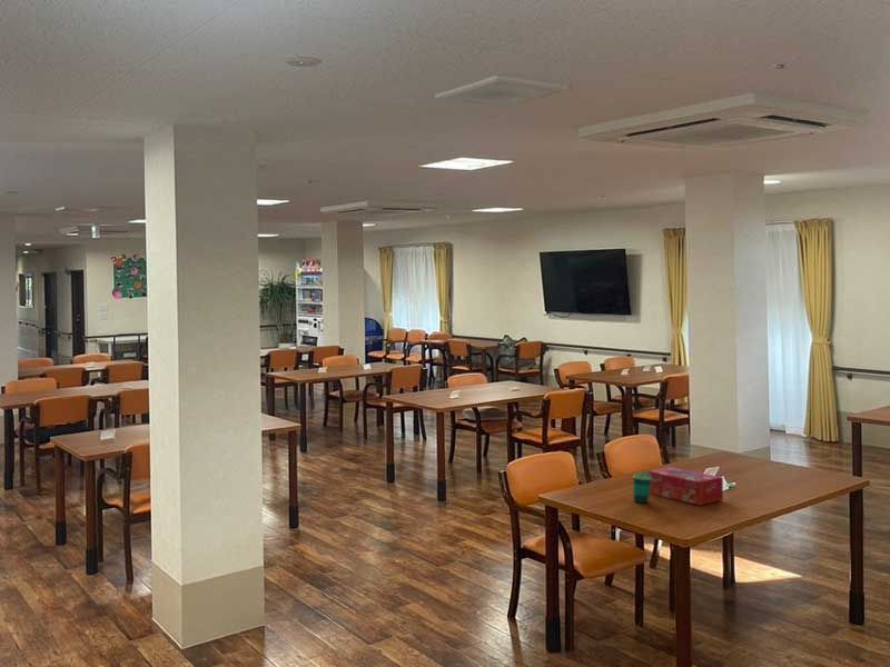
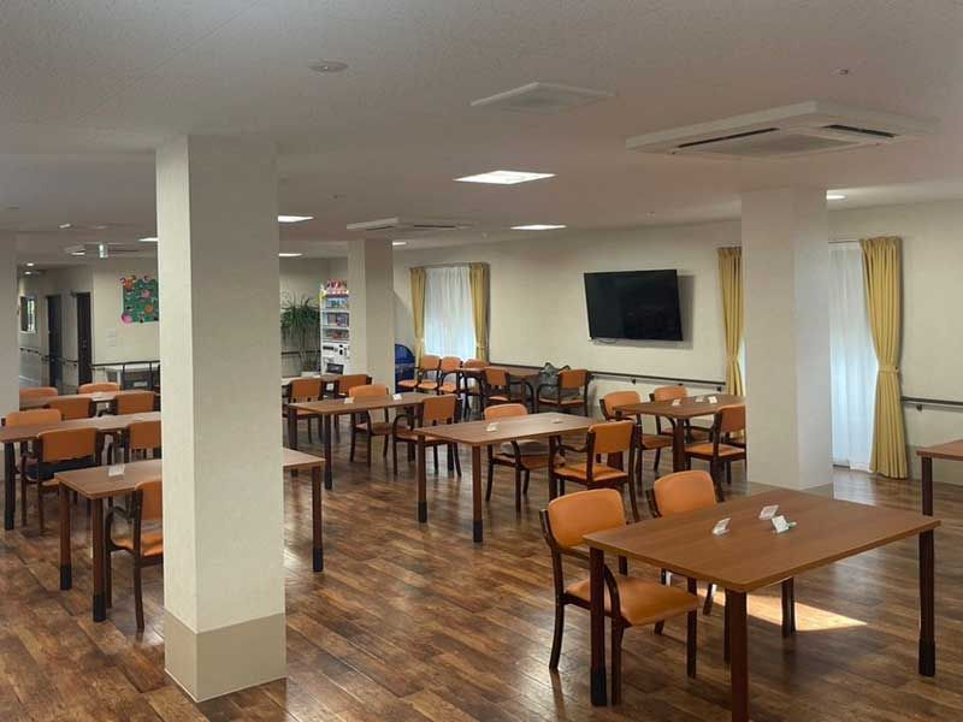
- cup (642, 487)
- tissue box (684, 485)
